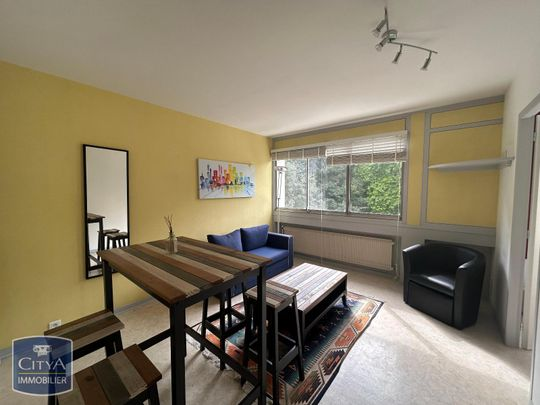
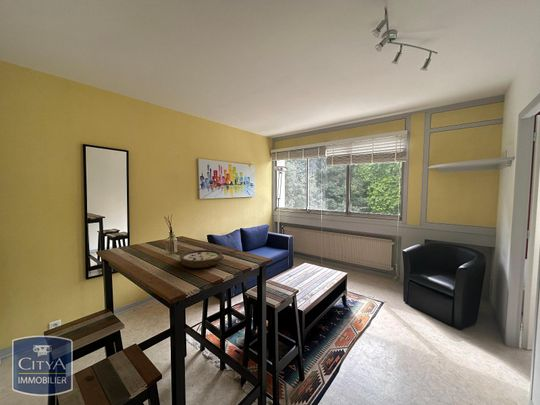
+ bowl (201, 258)
